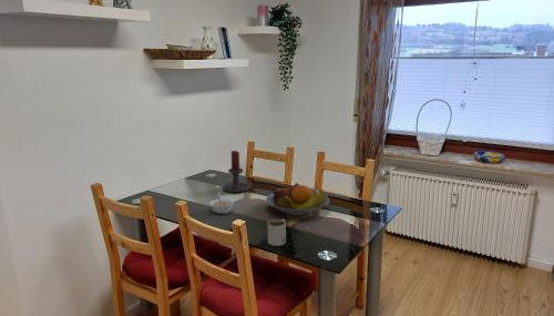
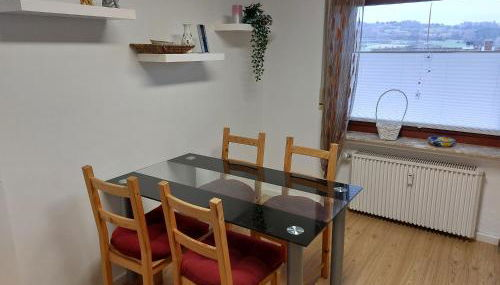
- legume (220, 205)
- fruit bowl (297, 196)
- candle holder (232, 171)
- mug (278, 231)
